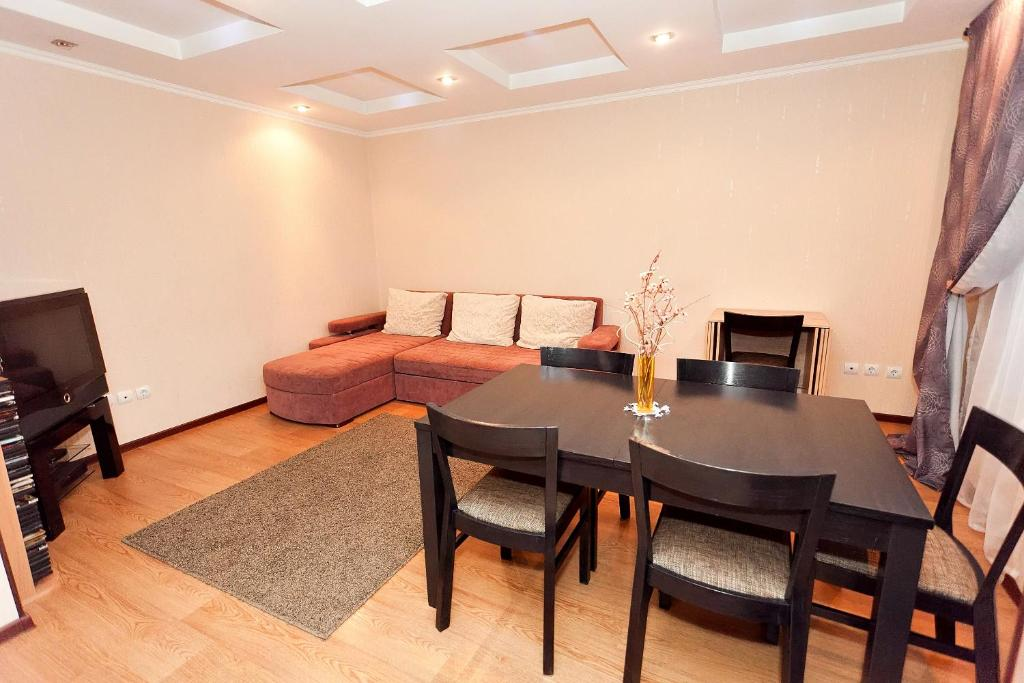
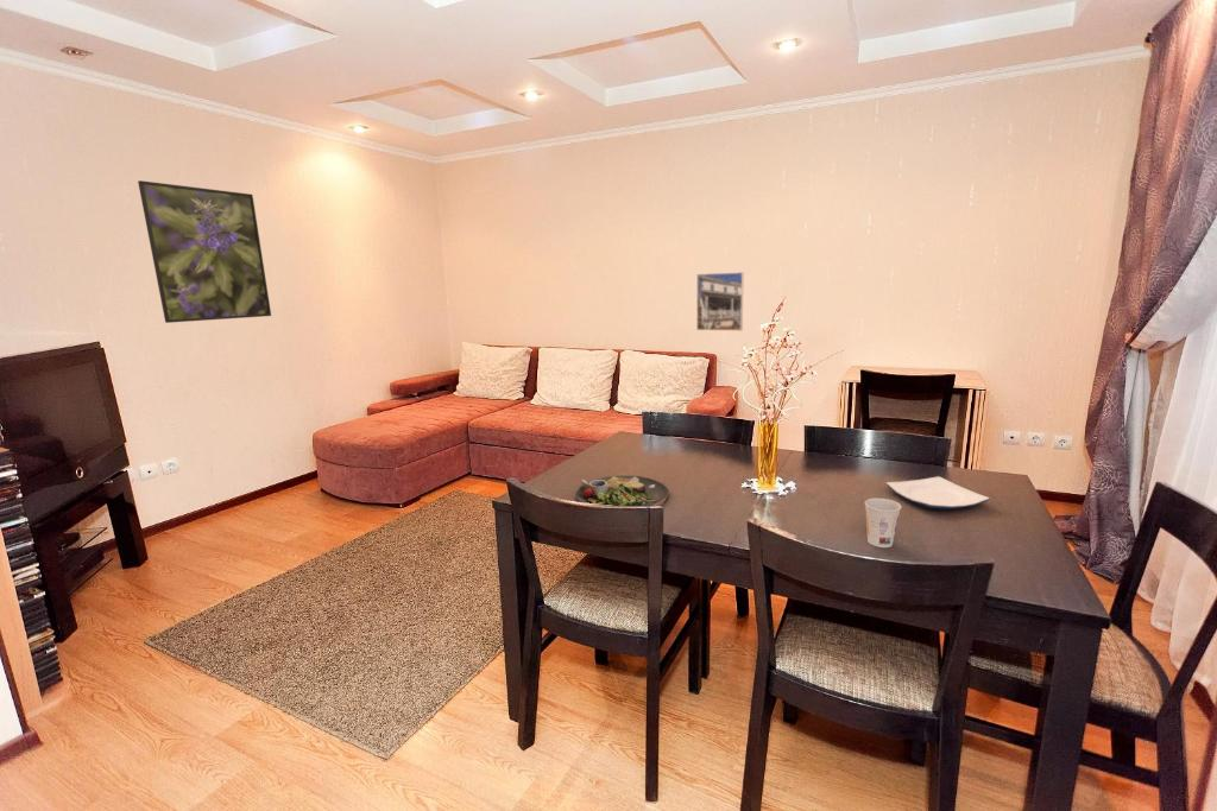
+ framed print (719, 302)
+ plate (934, 494)
+ cup (881, 522)
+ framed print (210, 254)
+ dinner plate (622, 487)
